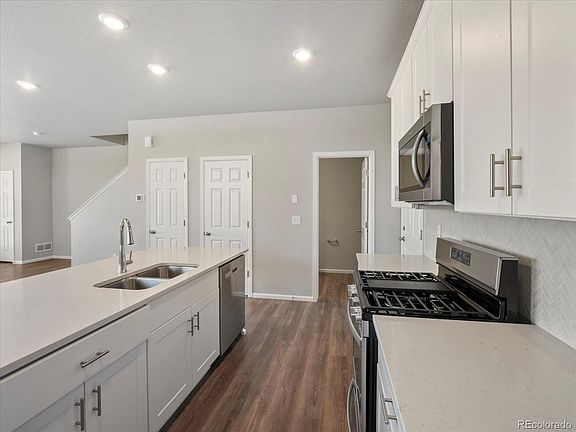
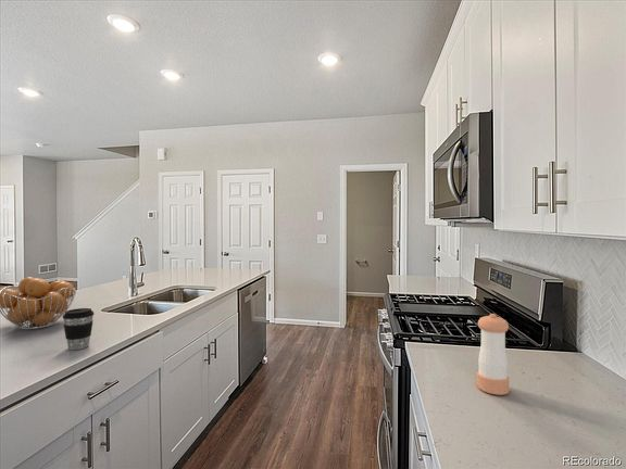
+ pepper shaker (492, 351)
+ coffee cup (78, 328)
+ fruit basket (37, 301)
